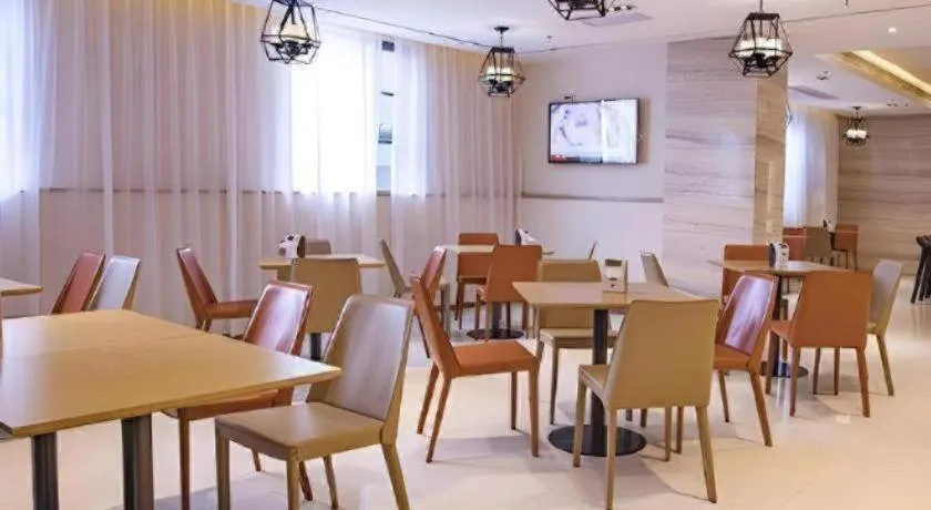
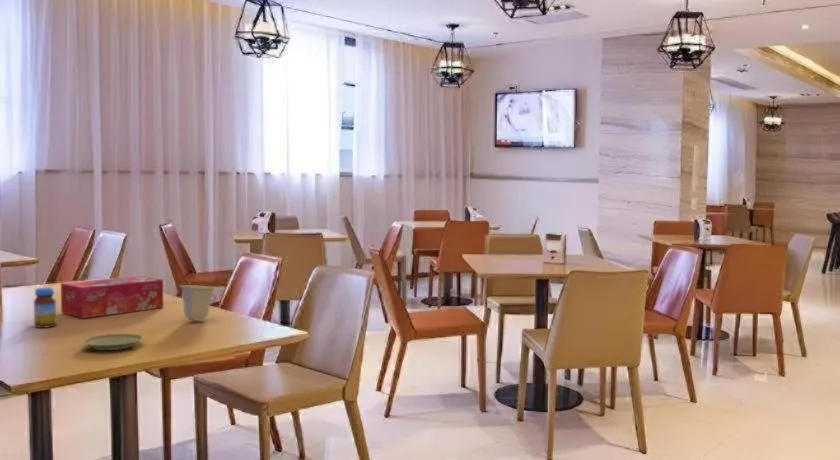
+ tissue box (113, 295)
+ cup (198, 301)
+ plate (113, 342)
+ jar (44, 306)
